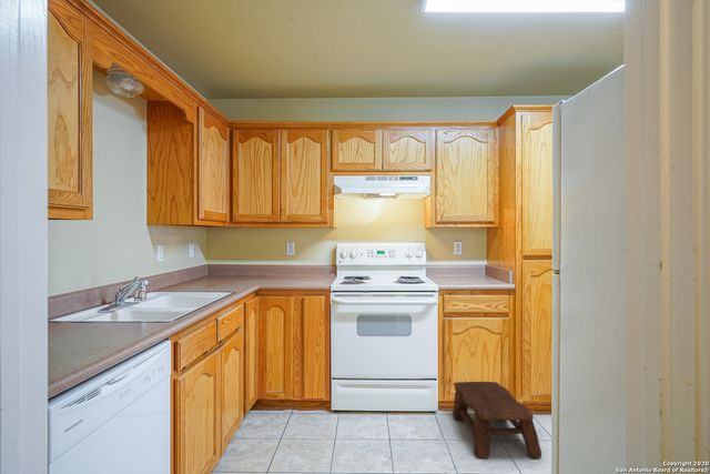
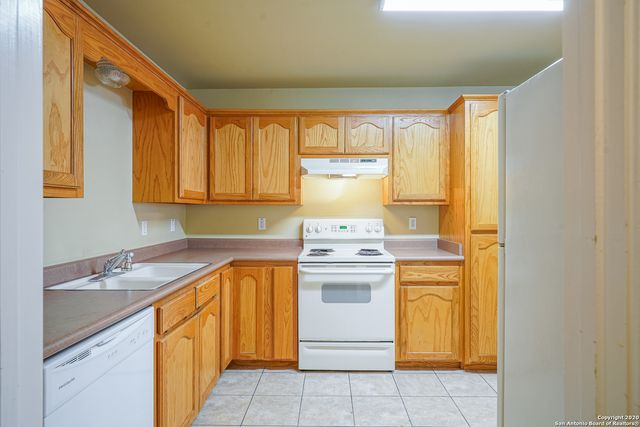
- stool (493, 415)
